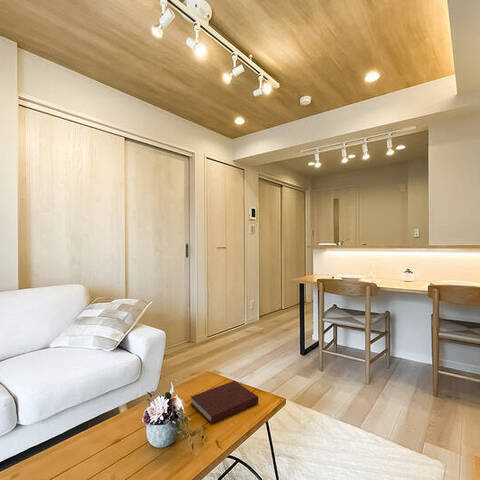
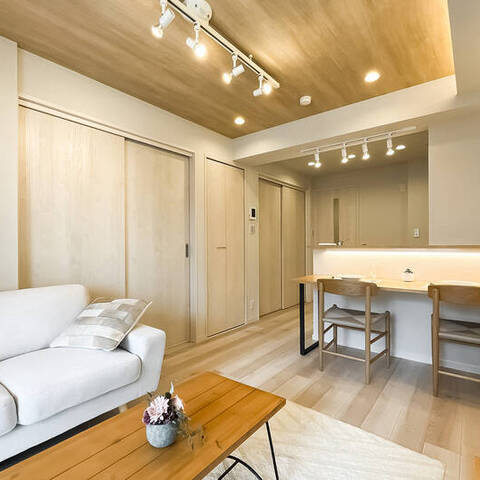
- notebook (224, 399)
